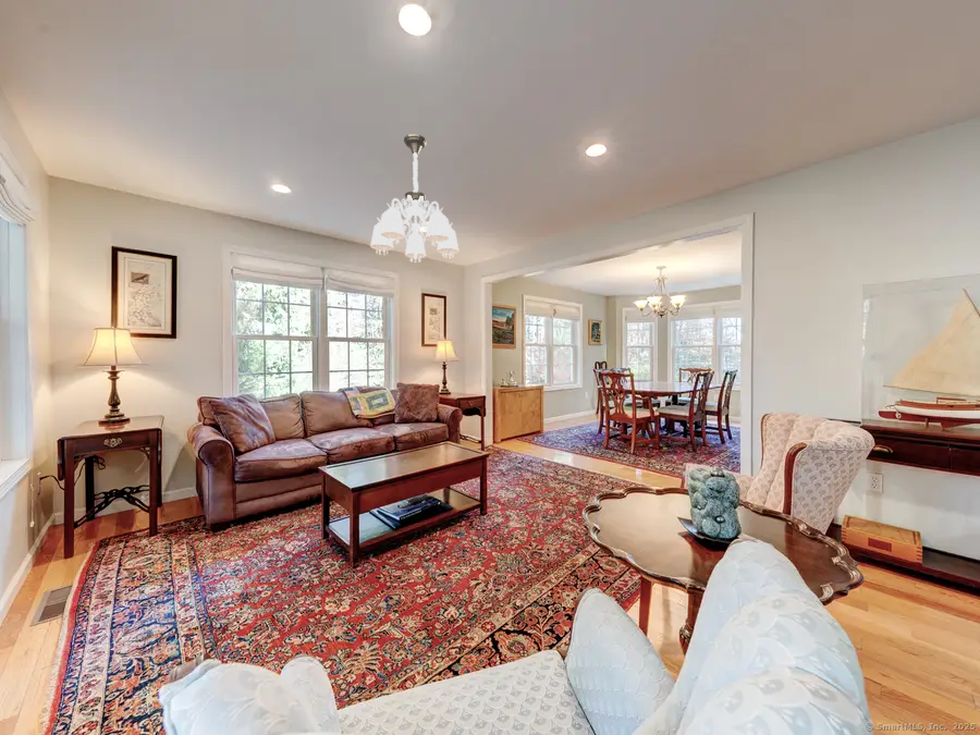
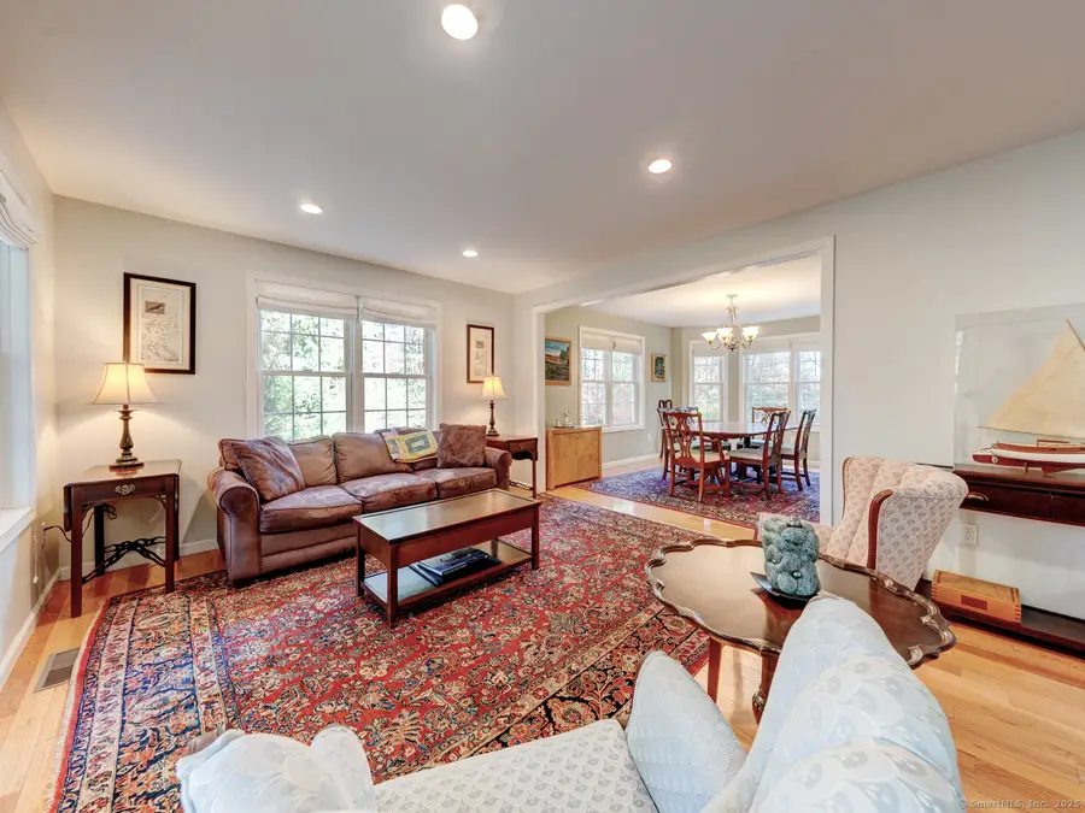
- chandelier (415, 201)
